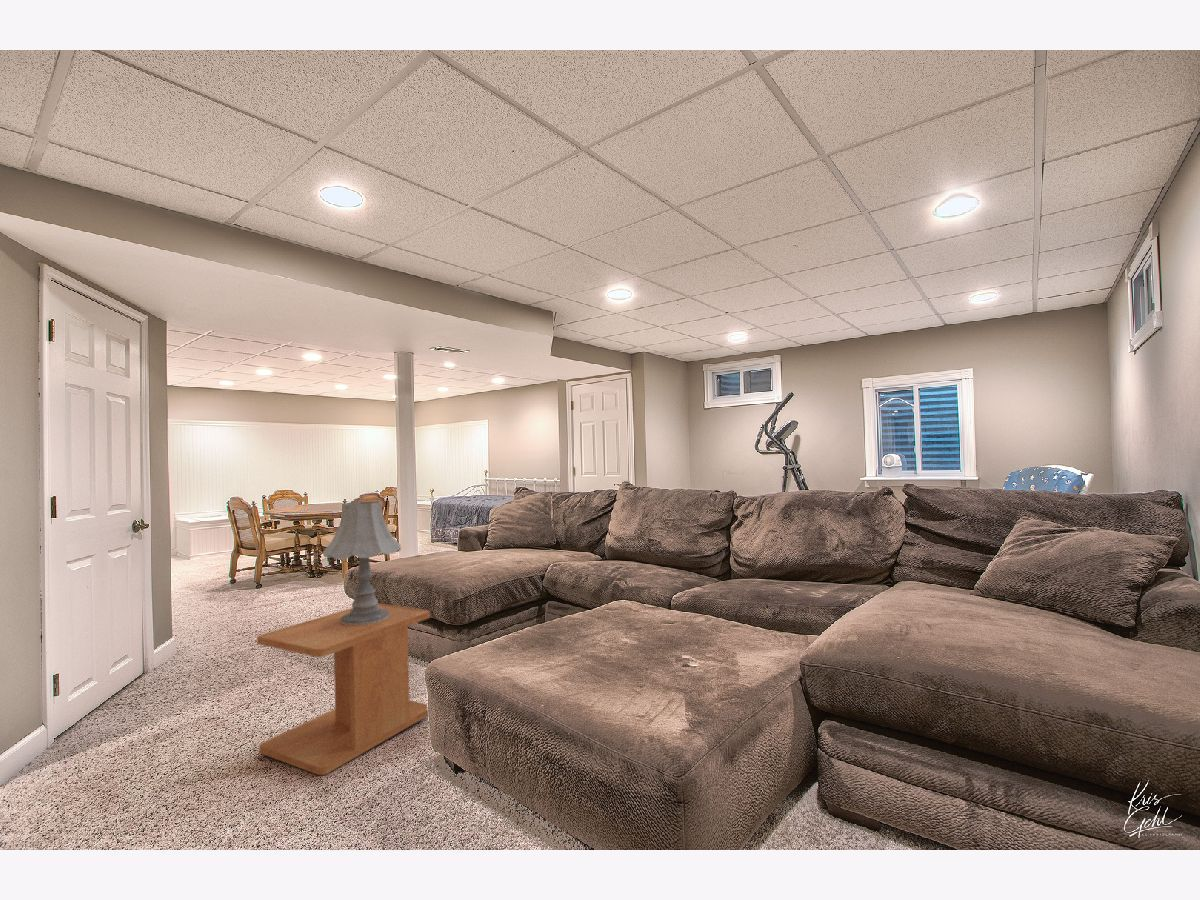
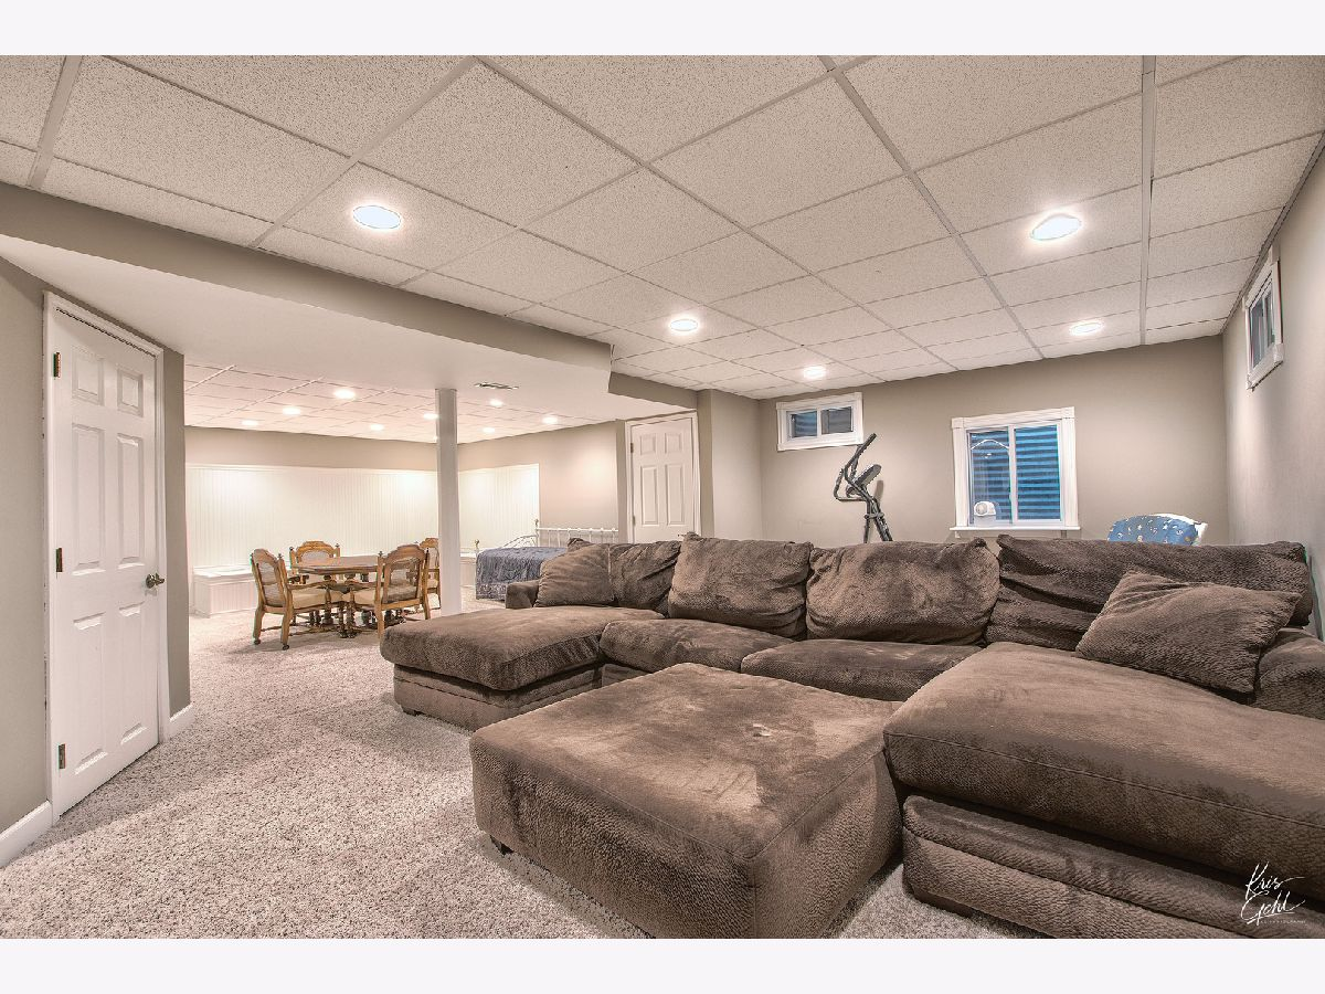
- side table (350, 678)
- table lamp (362, 559)
